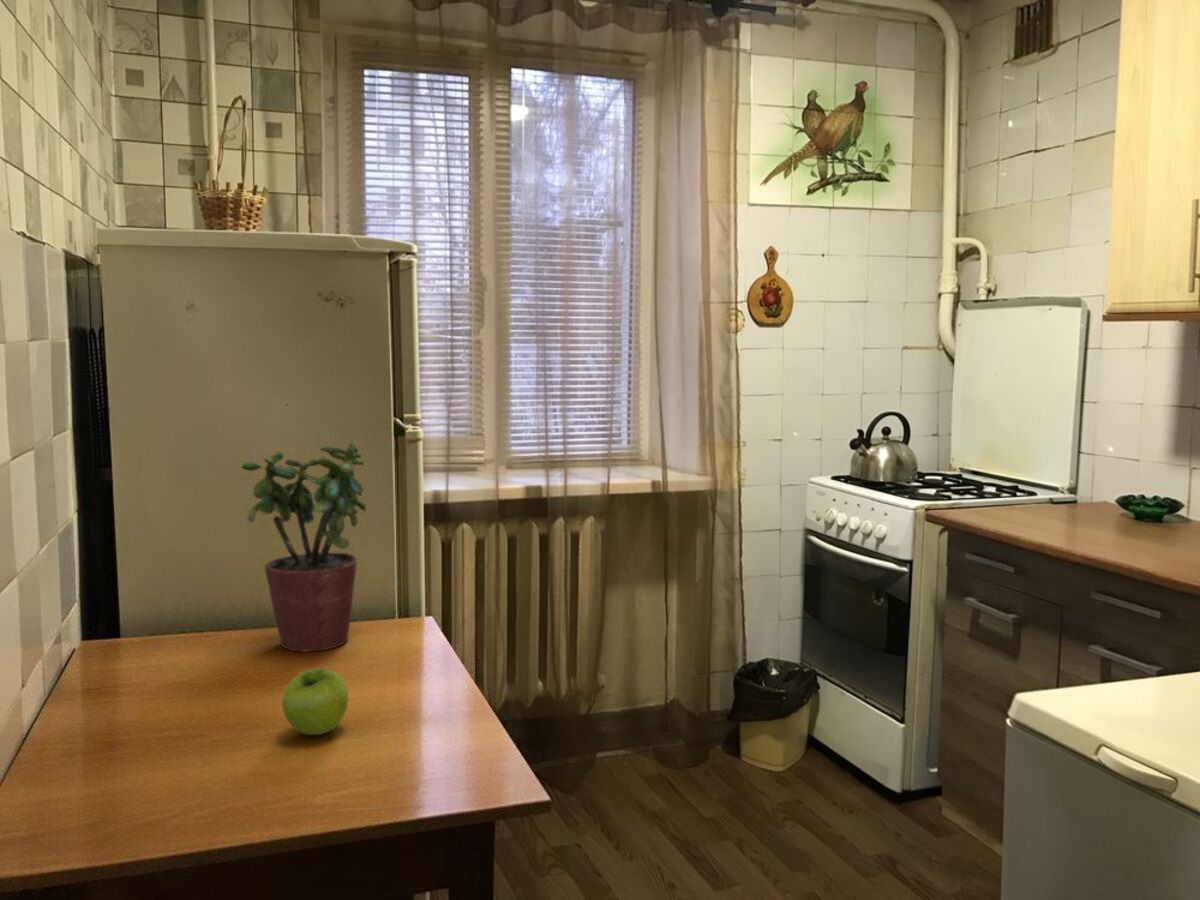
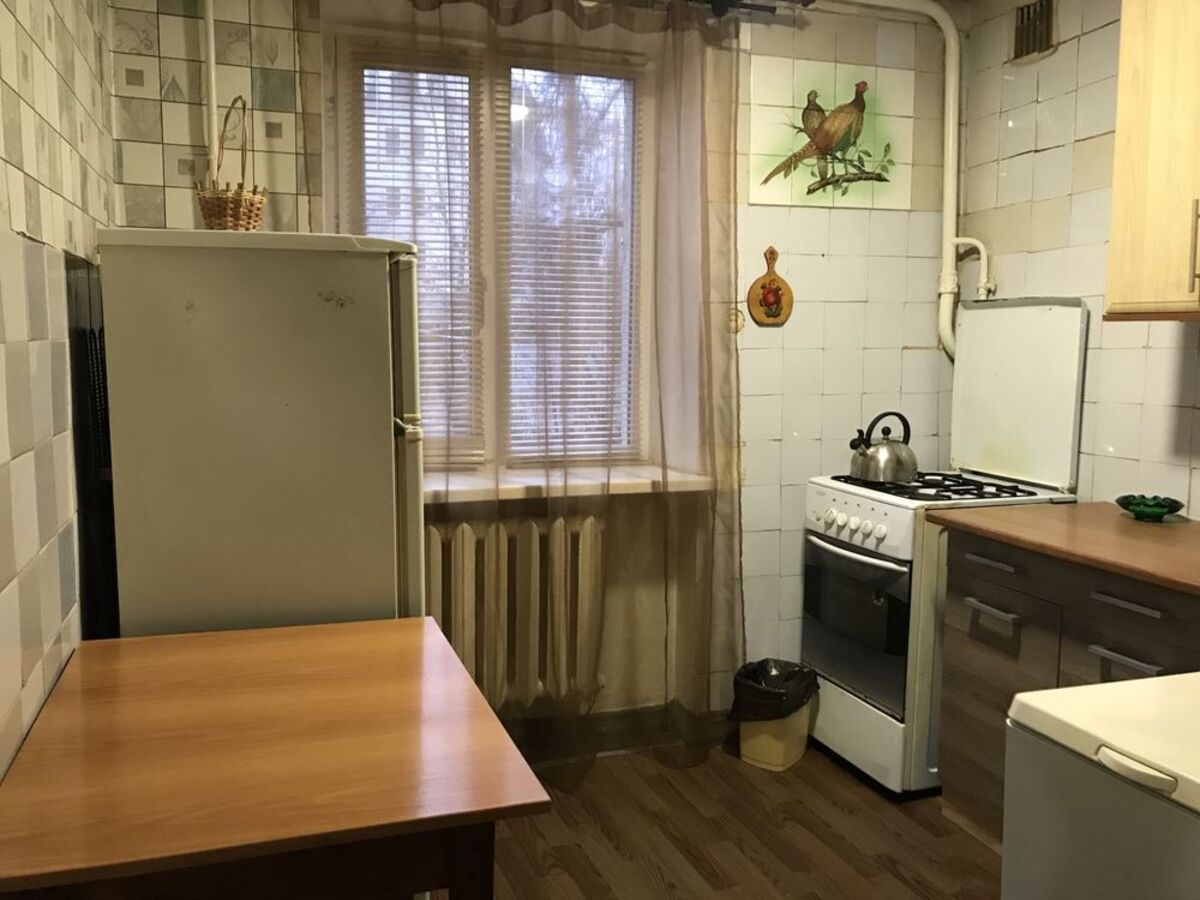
- potted plant (306, 543)
- fruit (315, 701)
